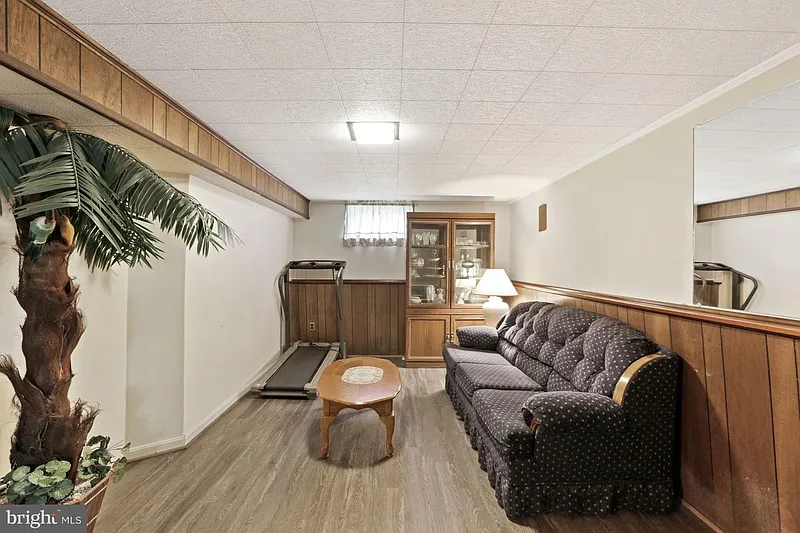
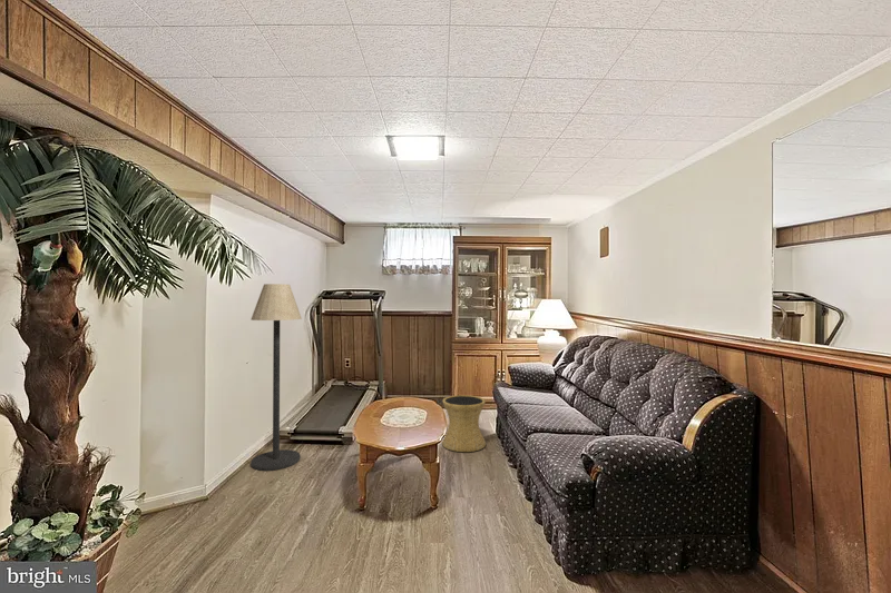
+ floor lamp (276, 372)
+ side table (463, 422)
